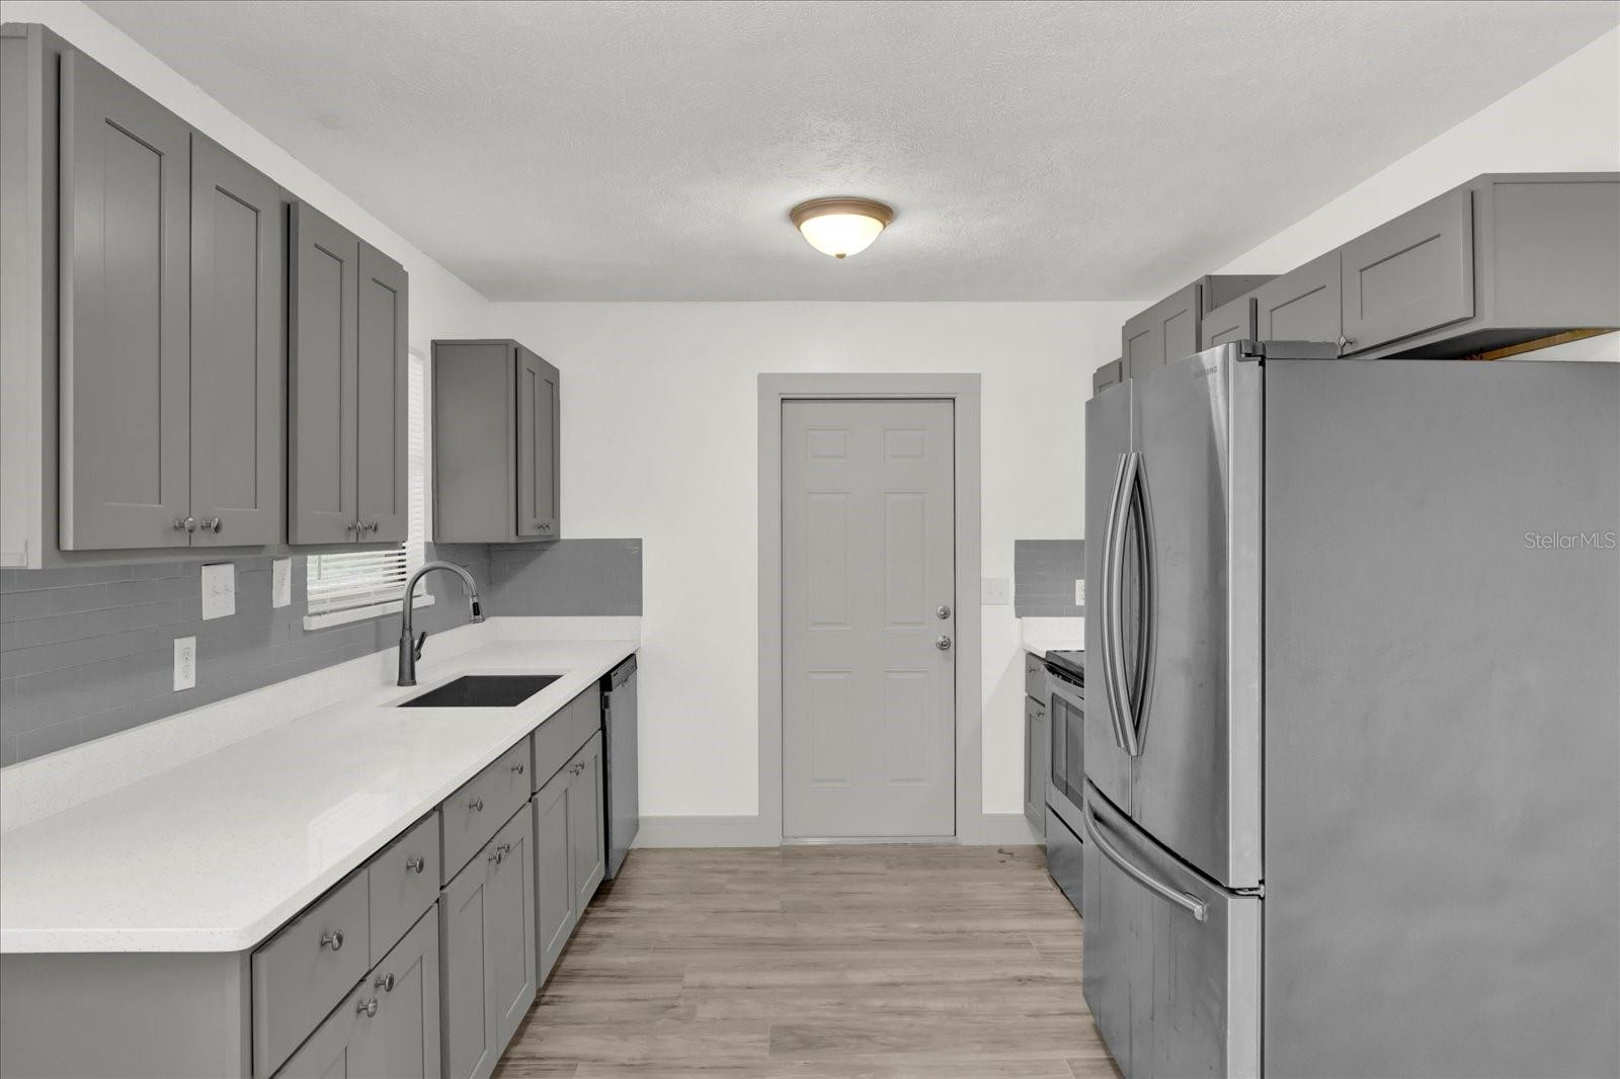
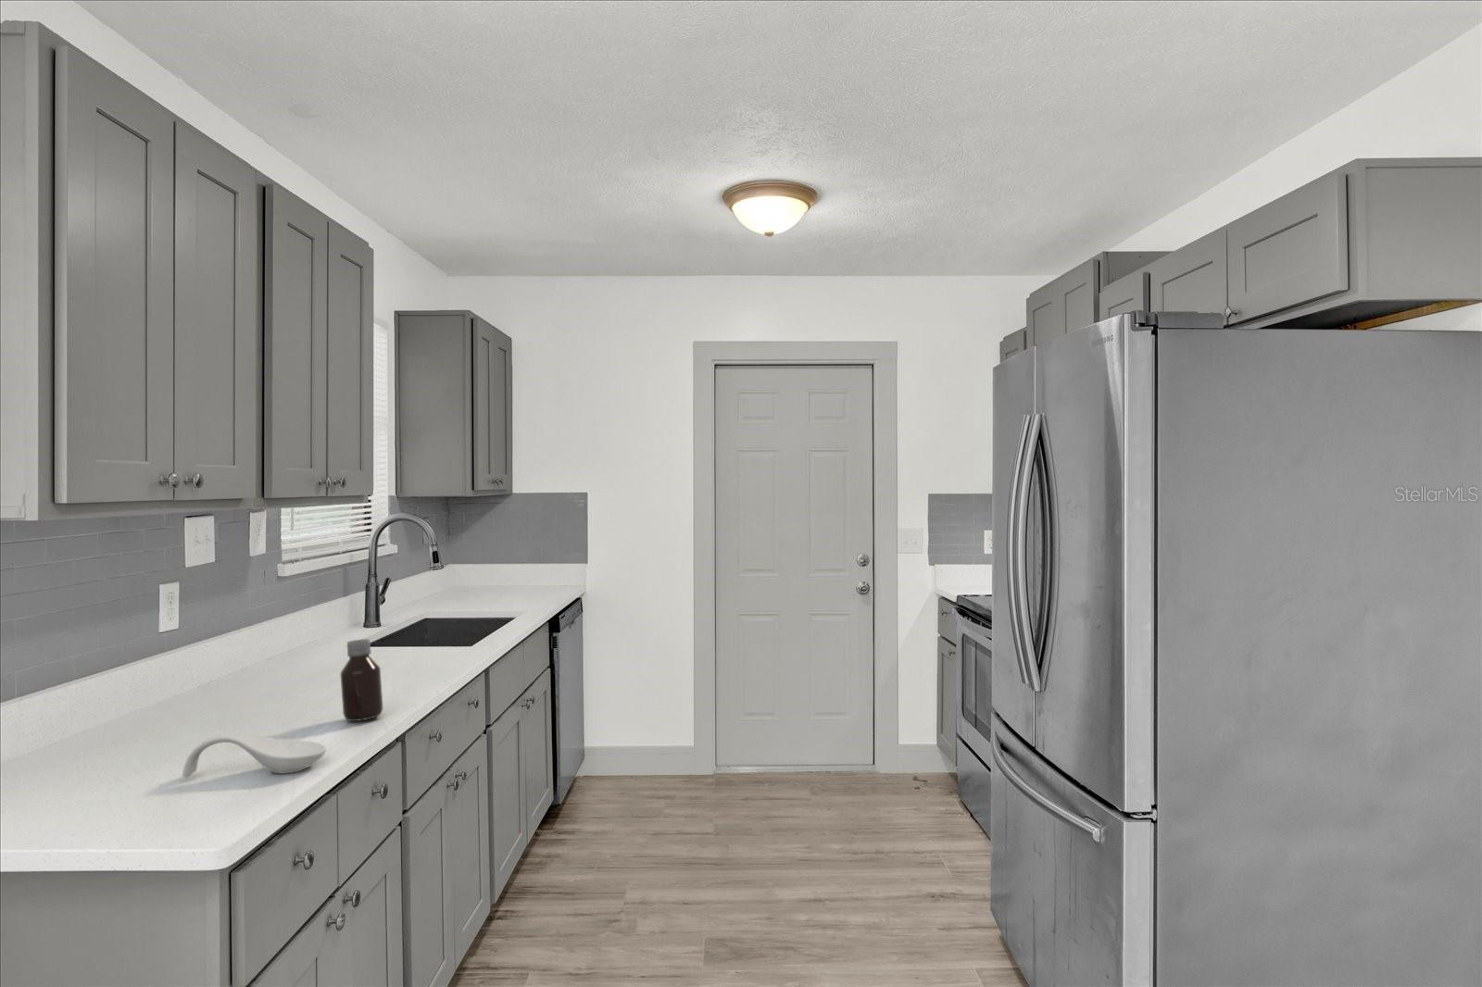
+ bottle (361, 679)
+ spoon rest (257, 752)
